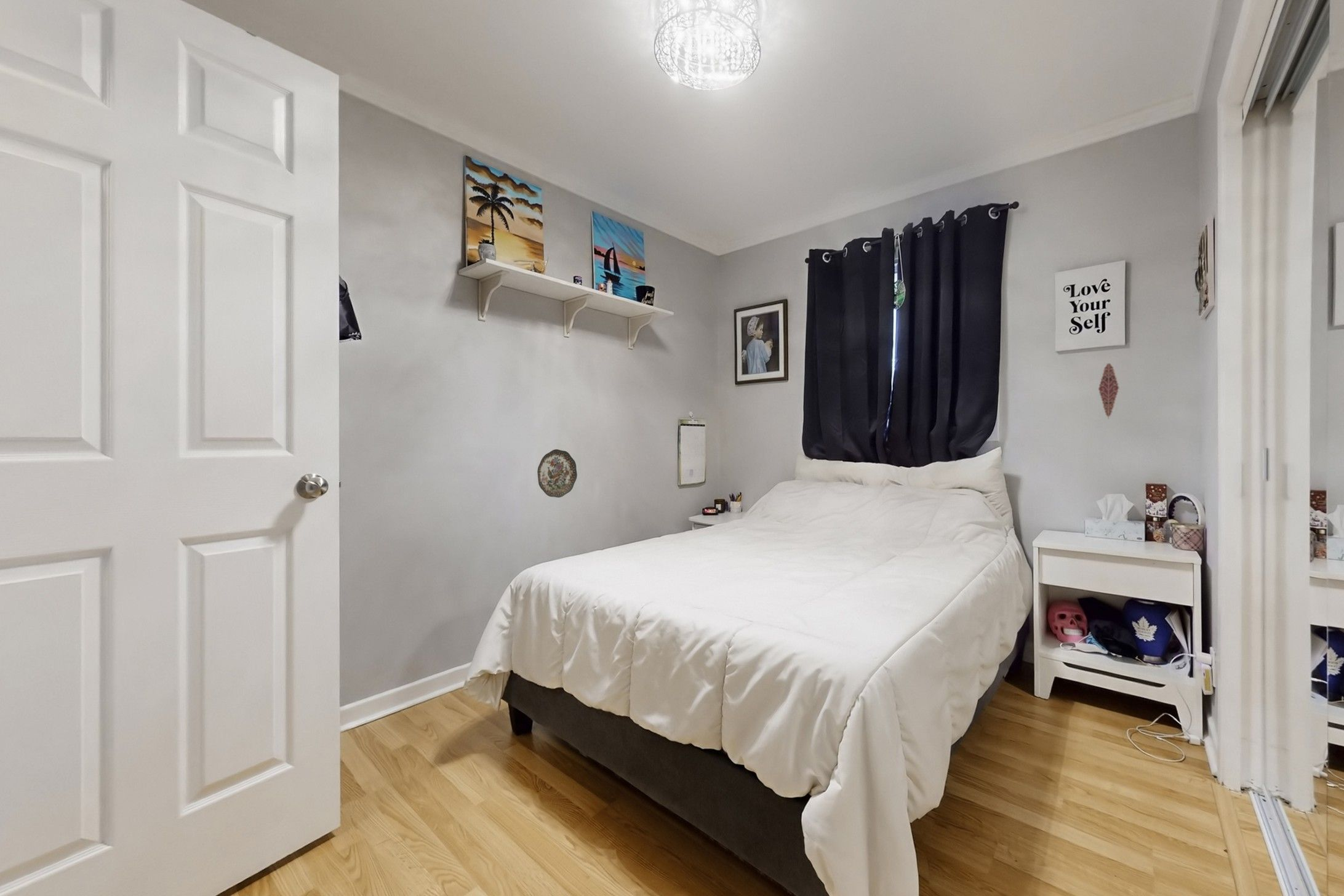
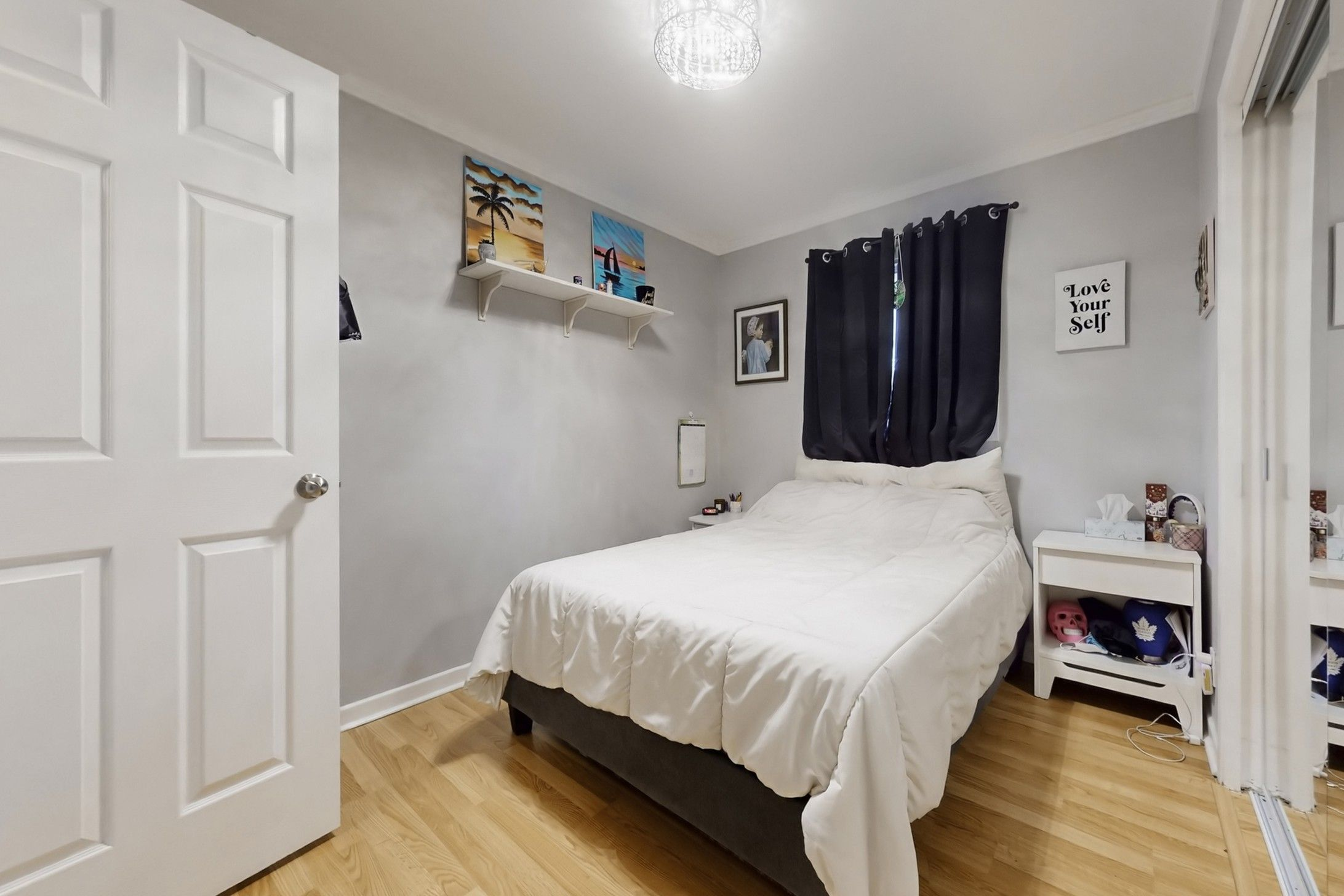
- decorative ornament (1108, 391)
- decorative plate (556, 473)
